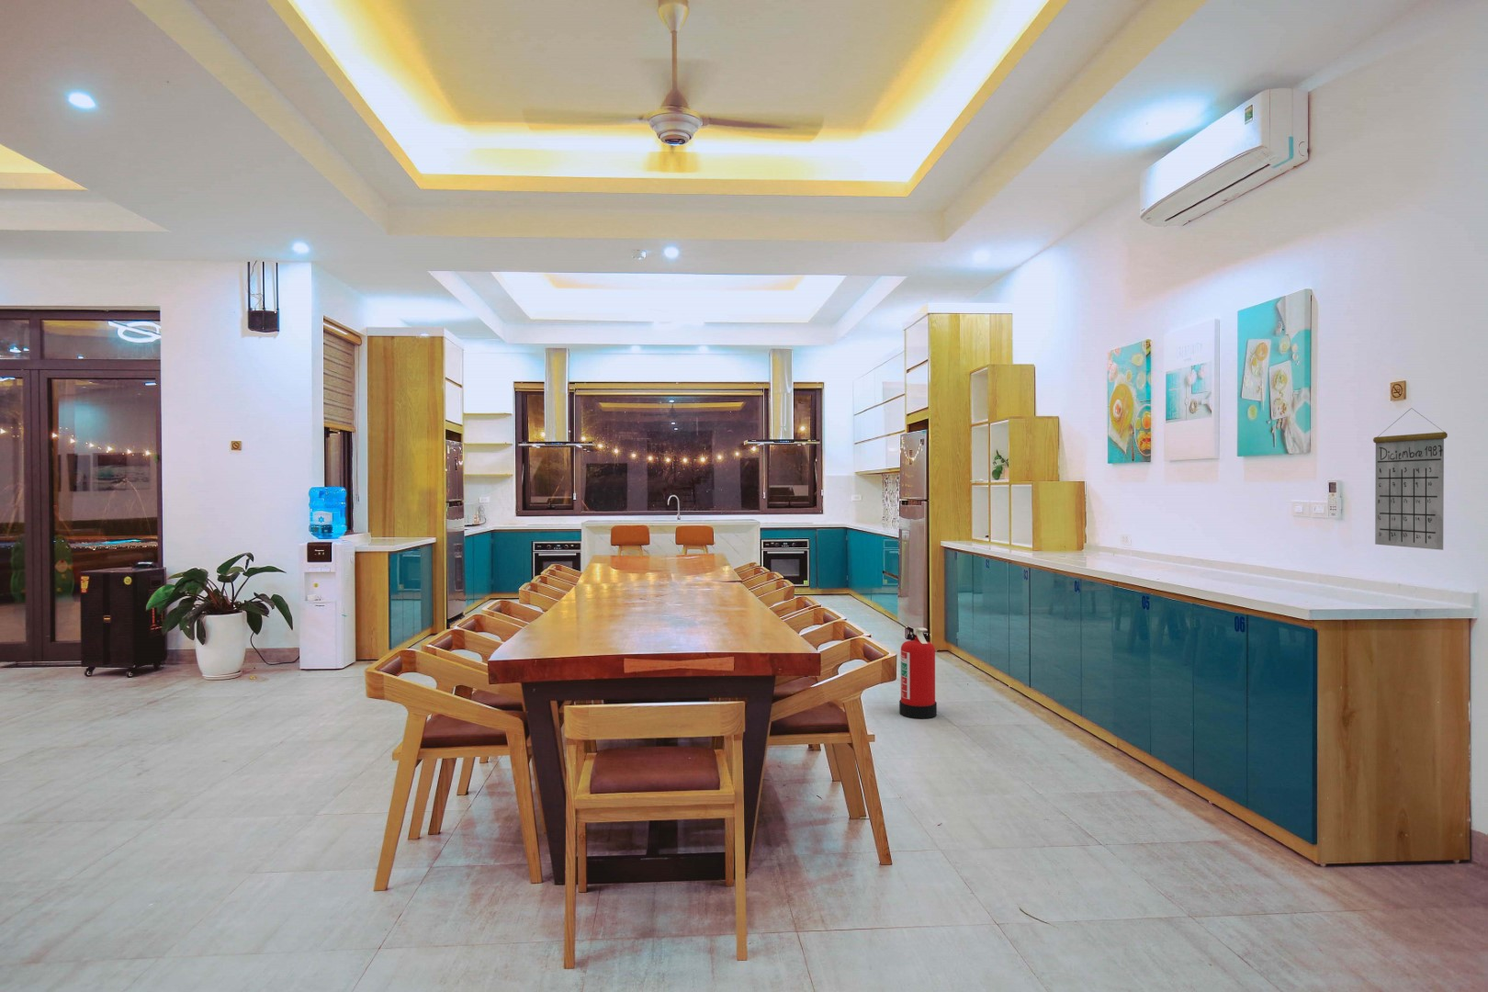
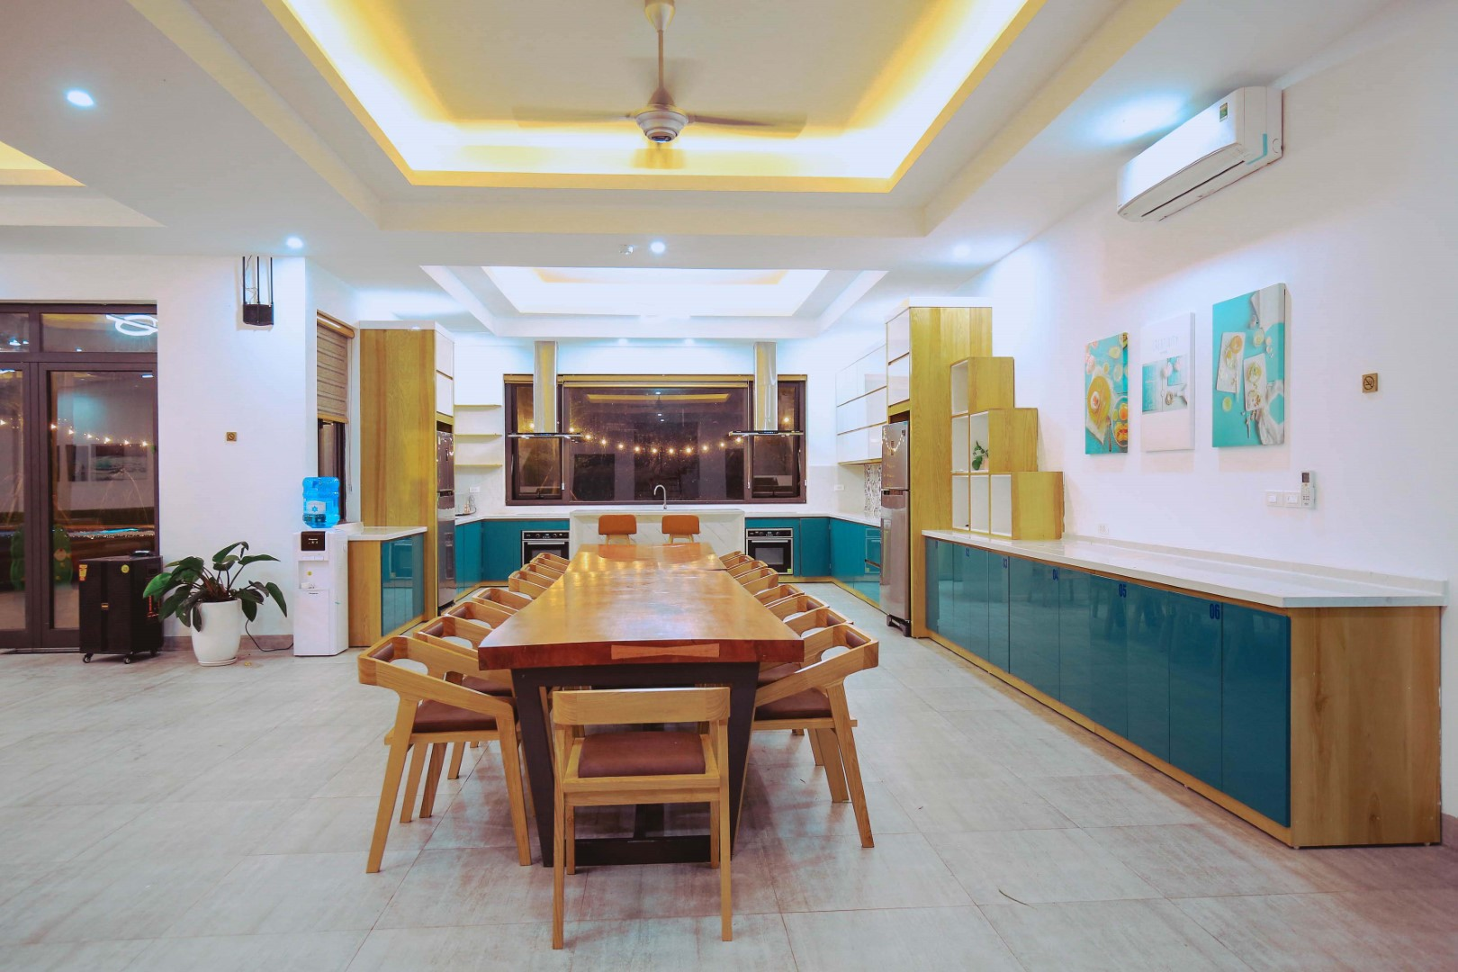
- calendar (1408, 477)
- fire extinguisher (918, 669)
